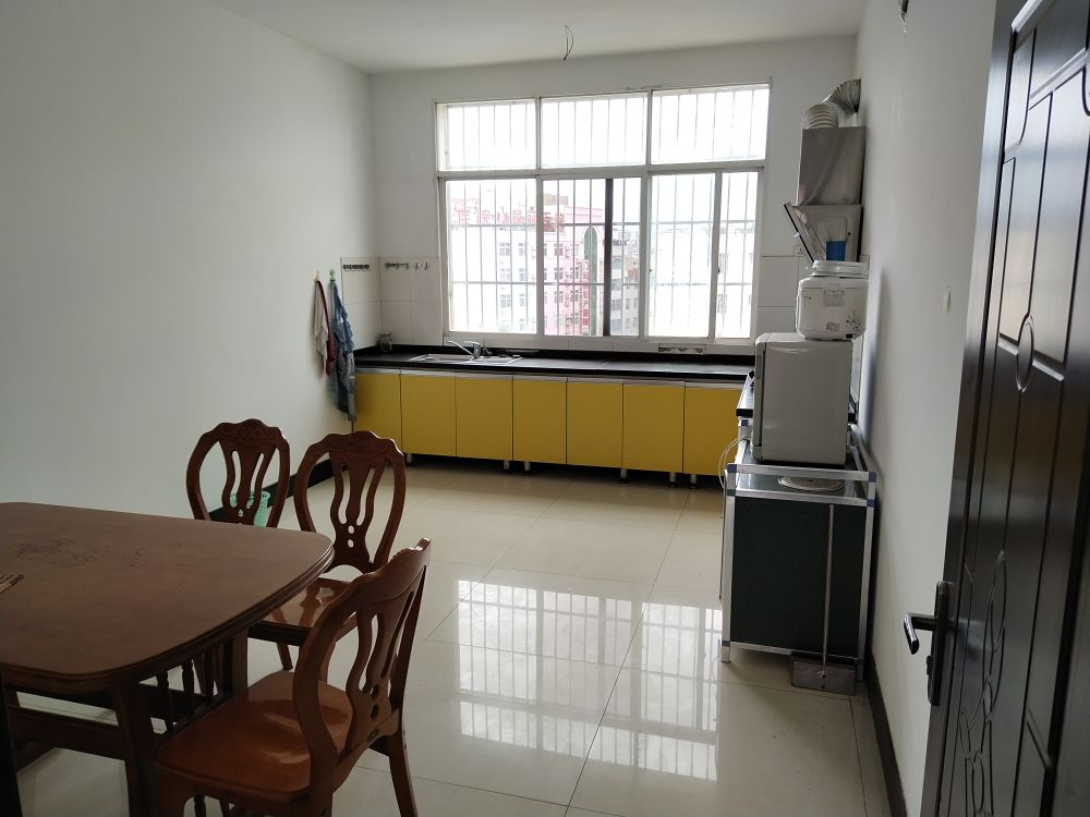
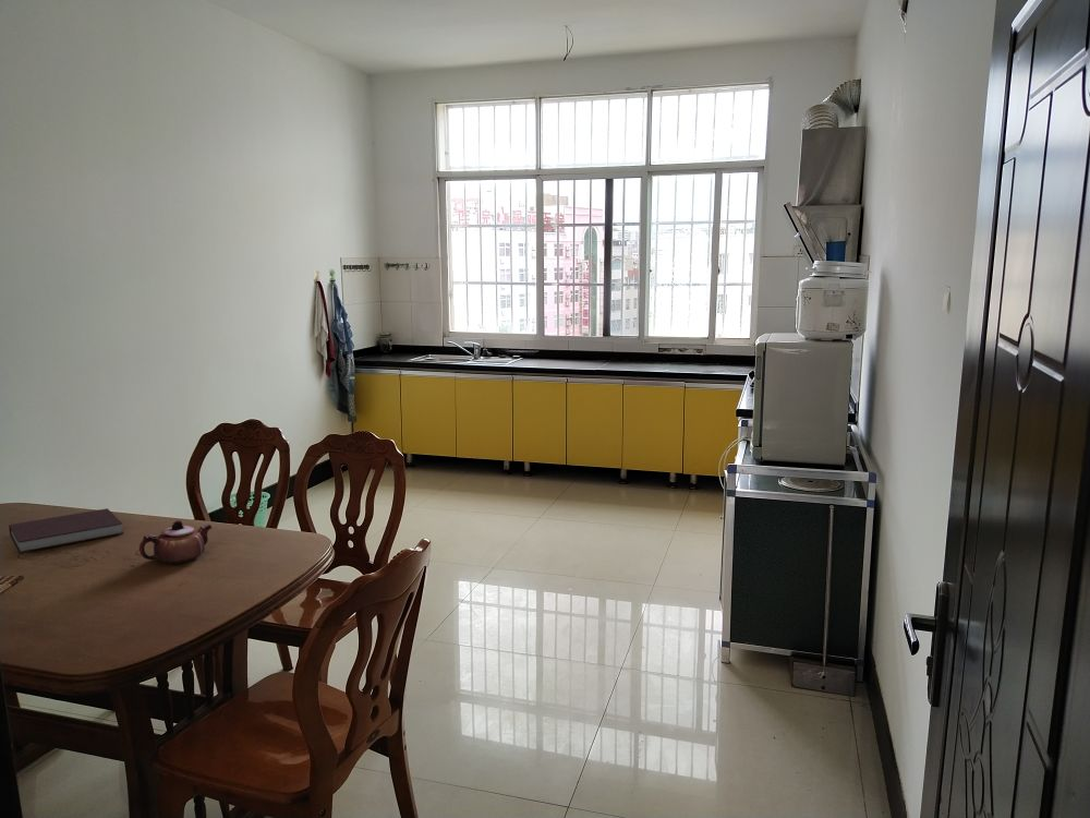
+ teapot (177, 539)
+ notebook (65, 529)
